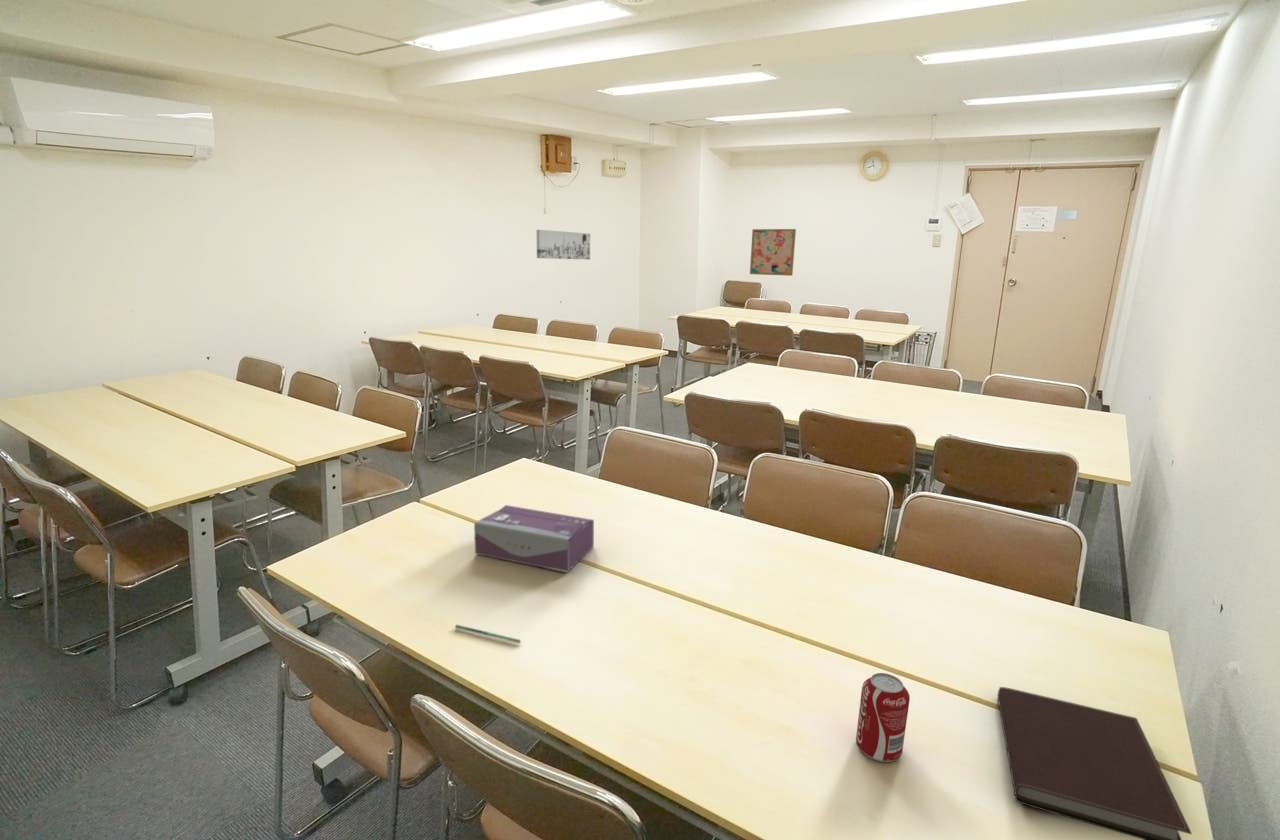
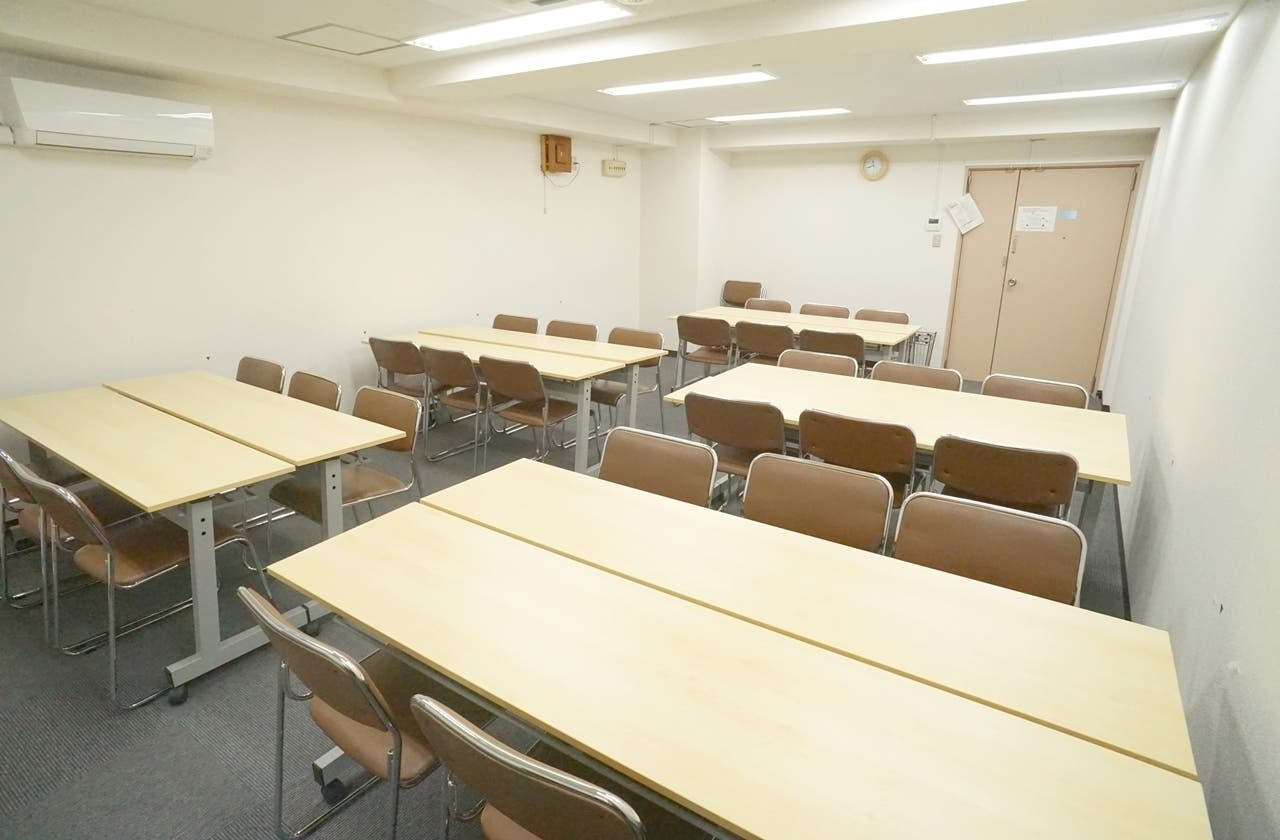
- wall art (772, 252)
- beverage can (882, 715)
- wall art (564, 245)
- notebook (1079, 757)
- tissue box (535, 535)
- pen (487, 633)
